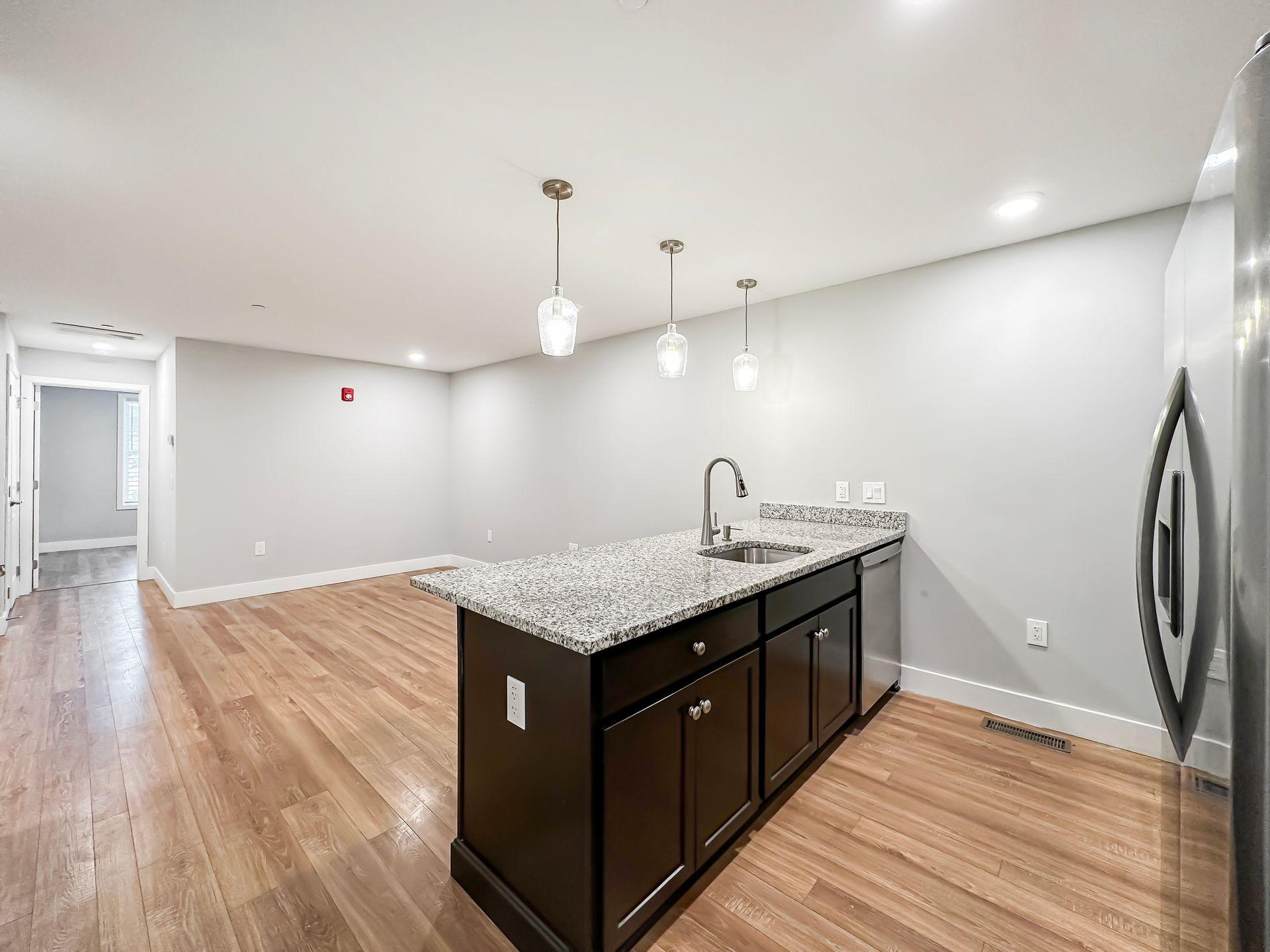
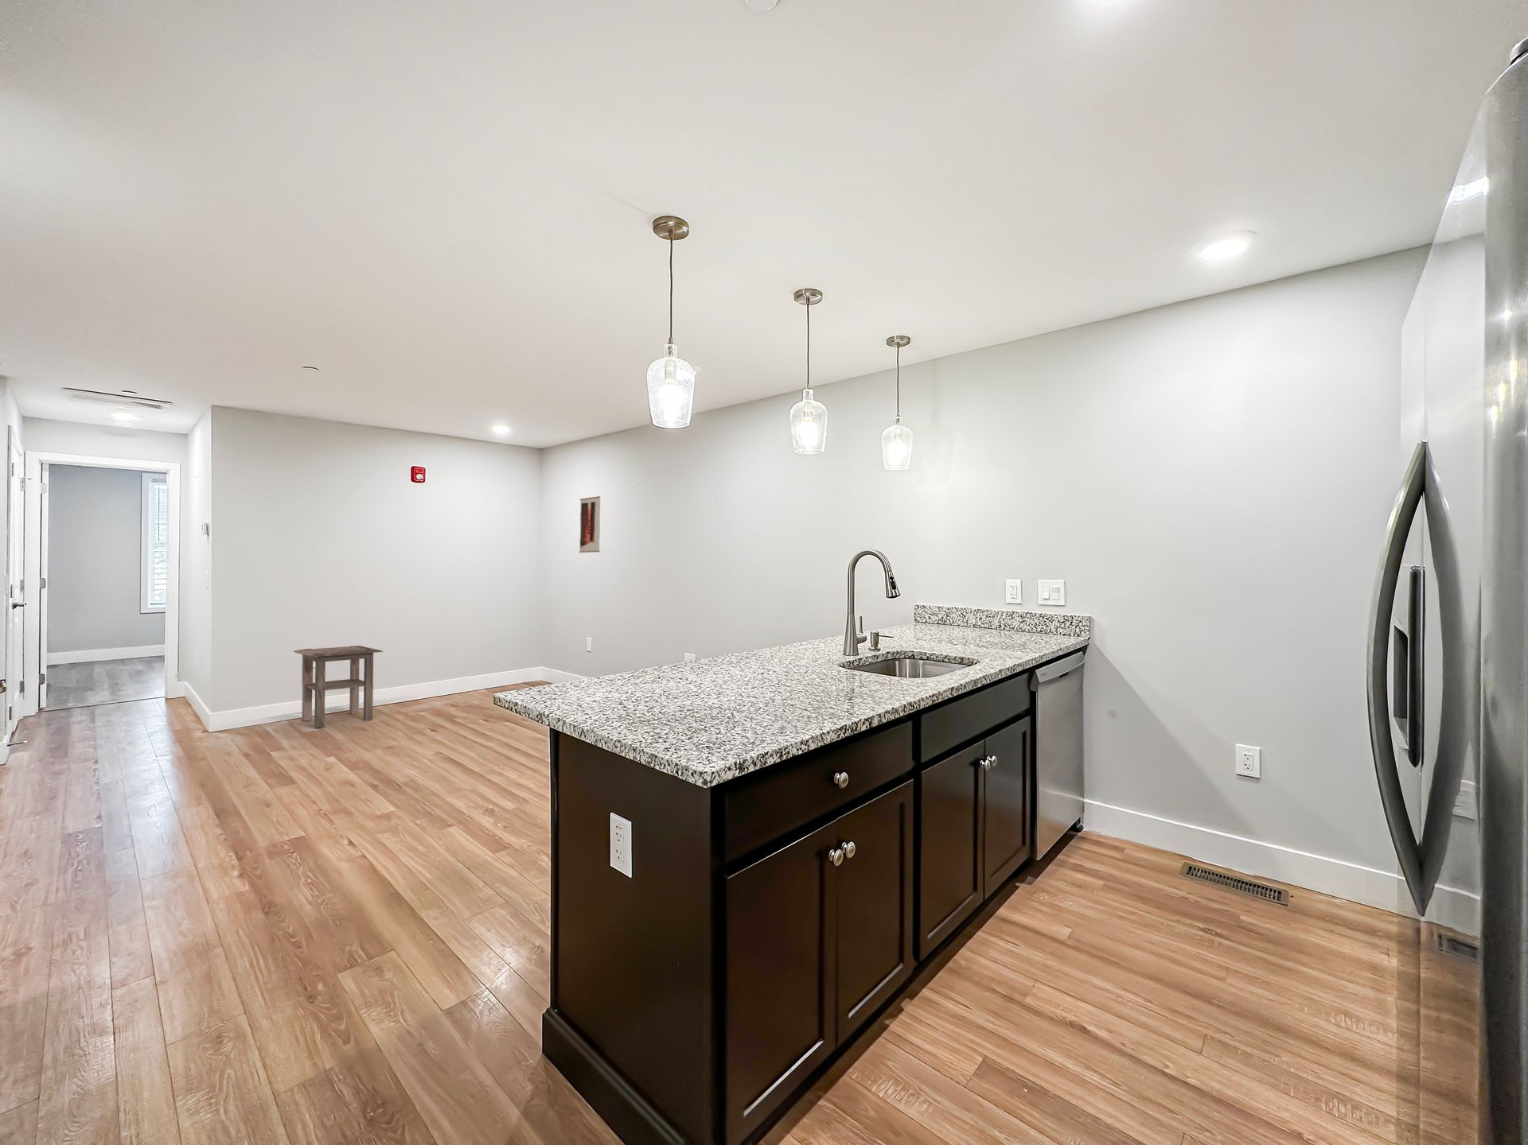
+ wall art (590, 524)
+ side table (337, 684)
